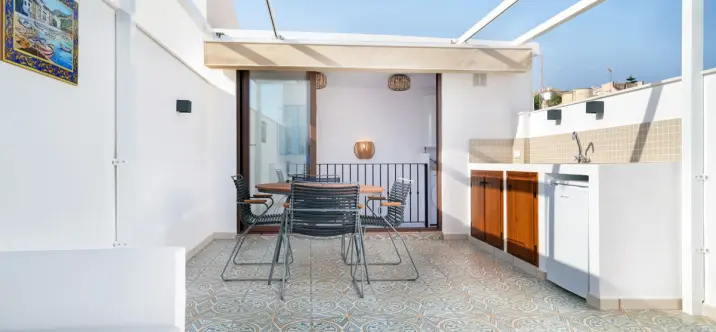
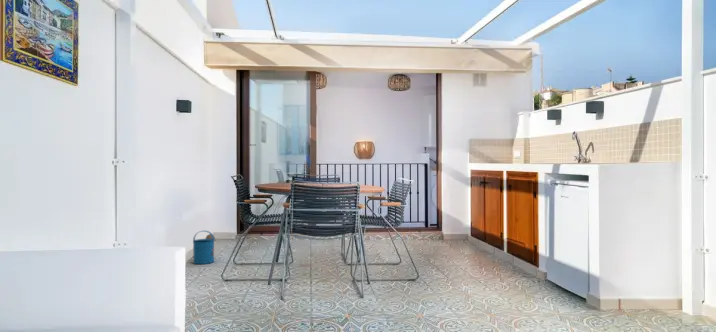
+ watering can (205, 245)
